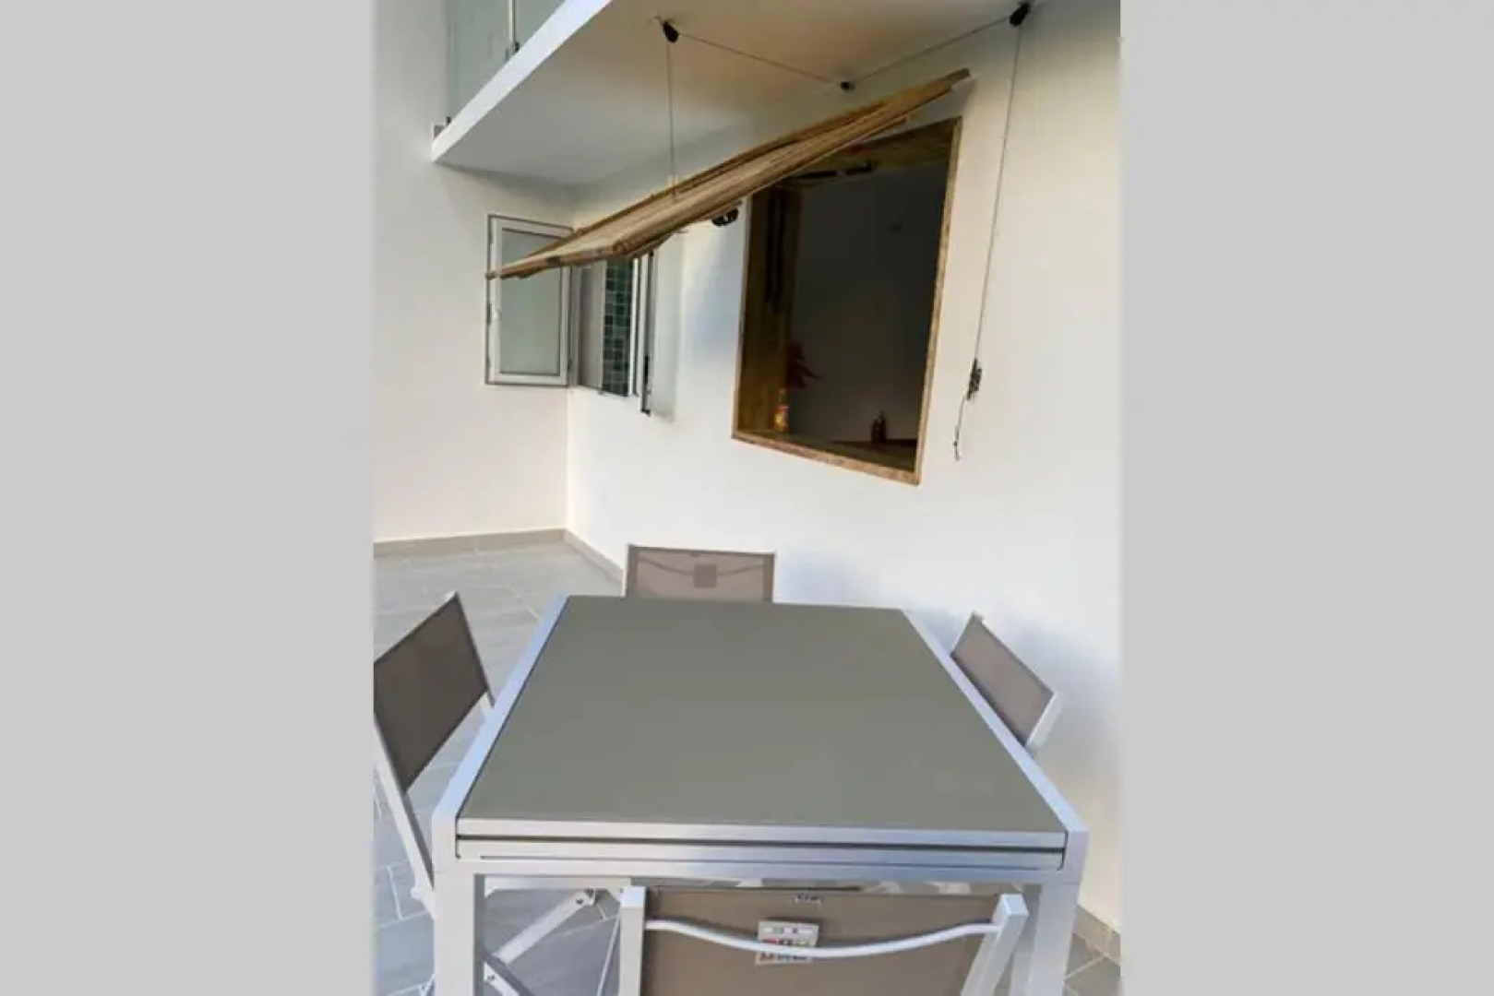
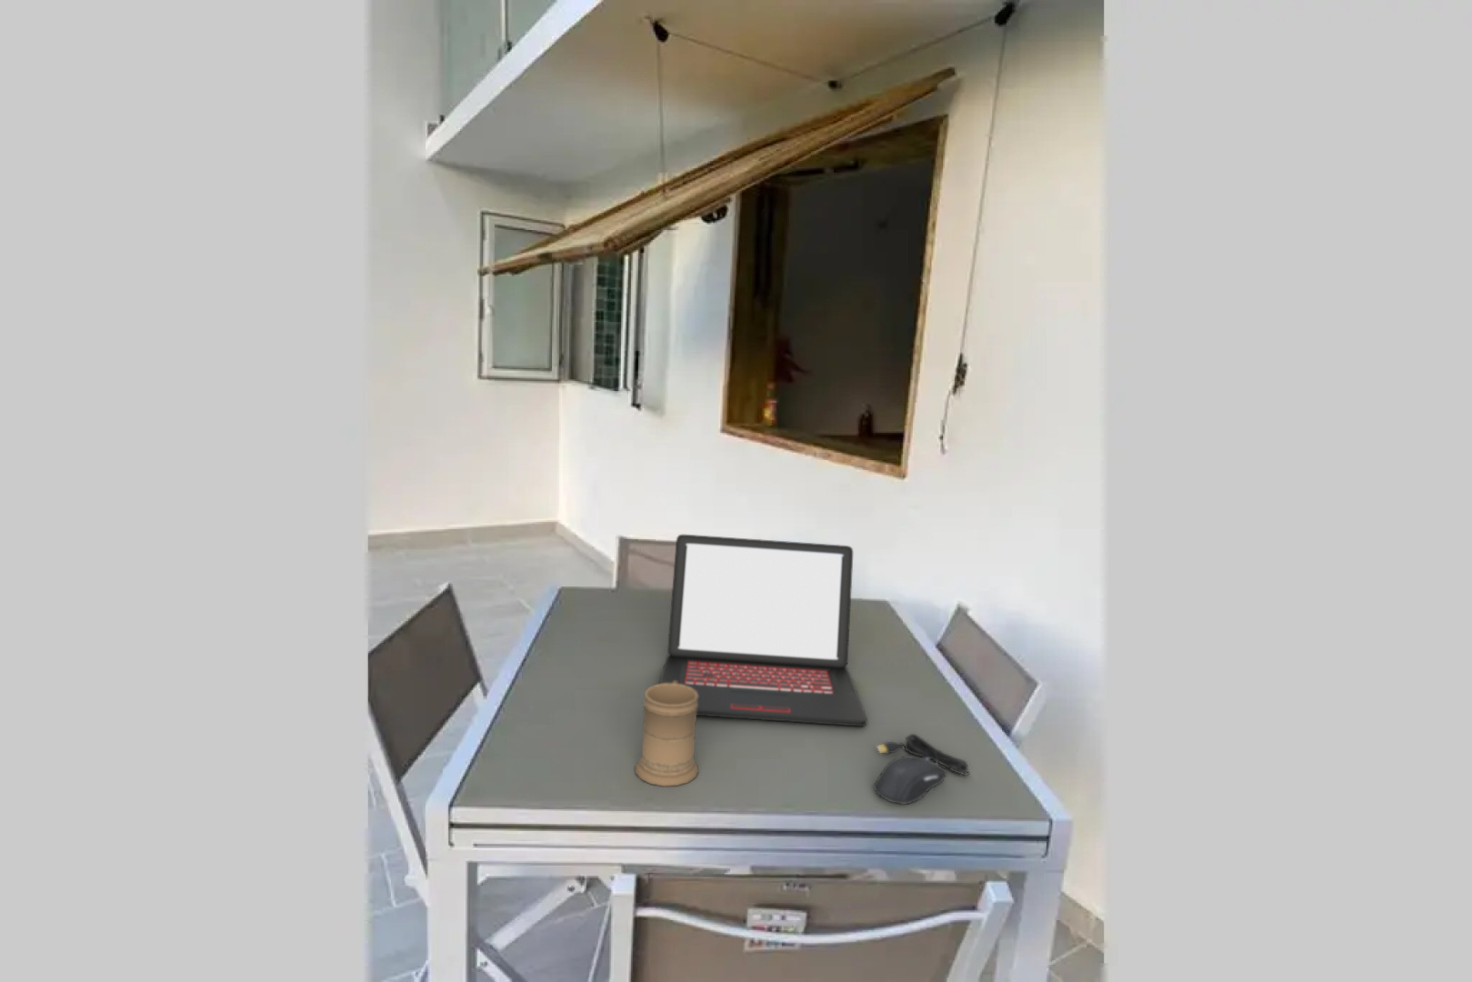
+ laptop (763, 621)
+ computer mouse (905, 760)
+ mug (670, 727)
